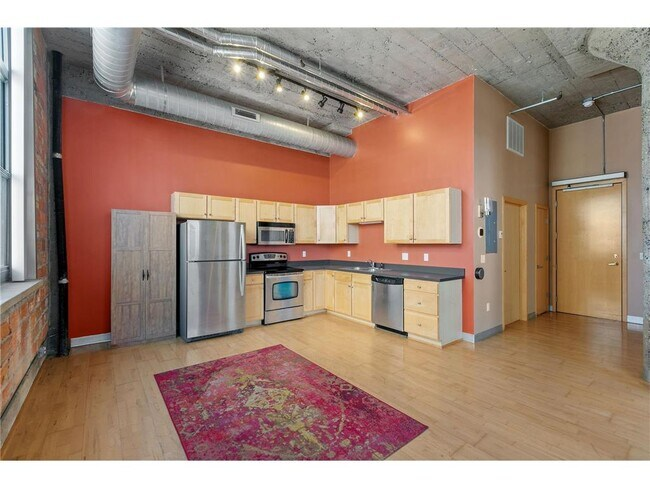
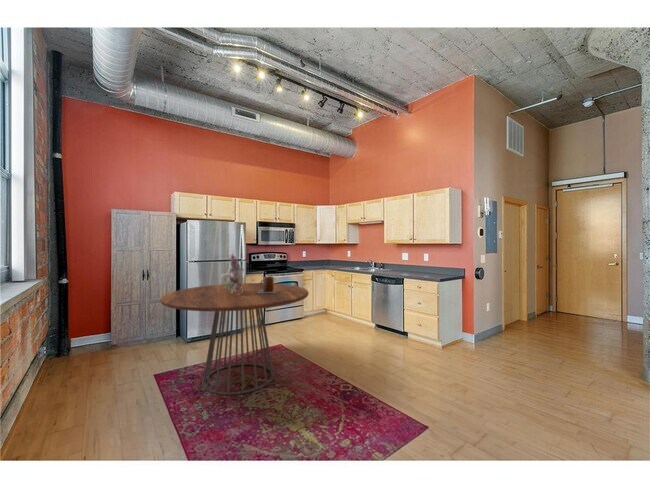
+ dining table (237, 334)
+ bouquet (229, 268)
+ ceramic jug (267, 283)
